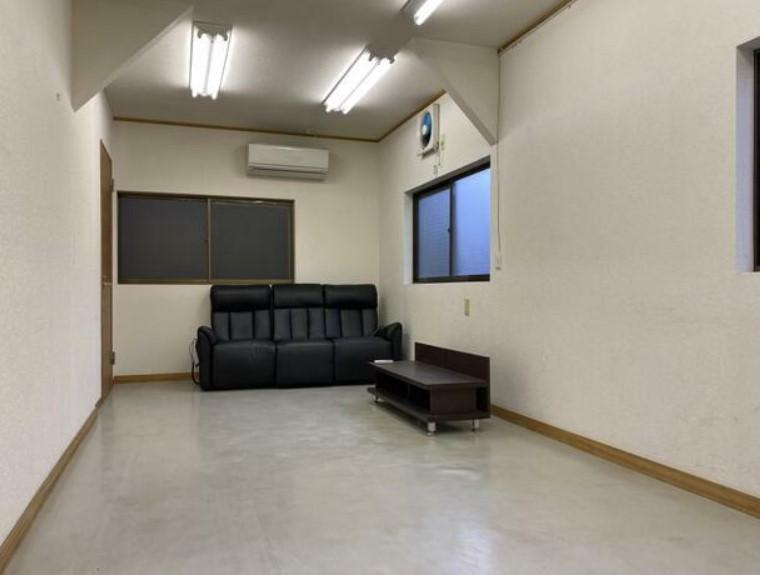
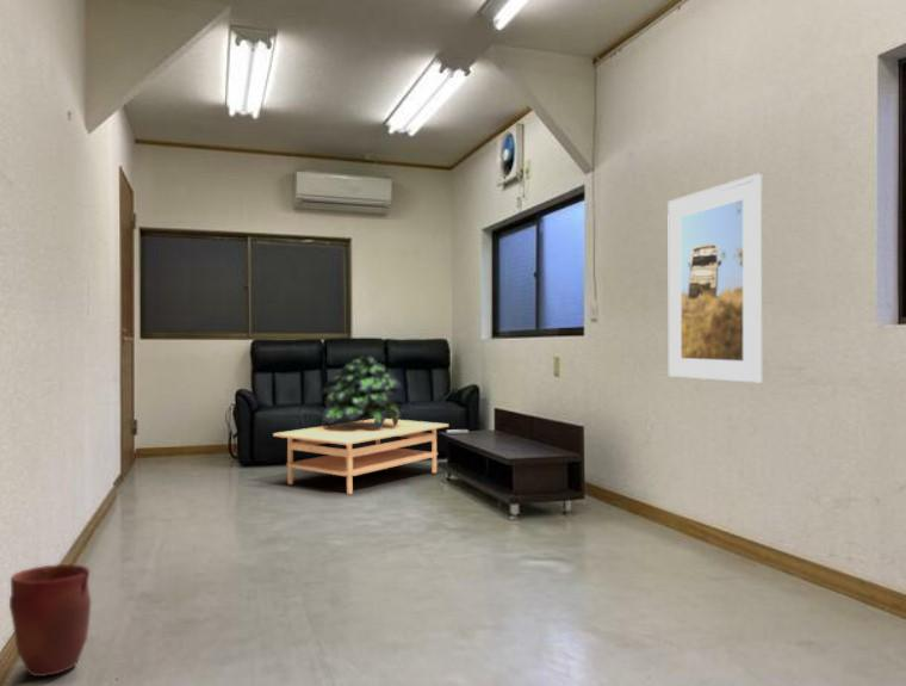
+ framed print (710, 284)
+ potted plant (360, 390)
+ vase (51, 618)
+ coffee table (365, 453)
